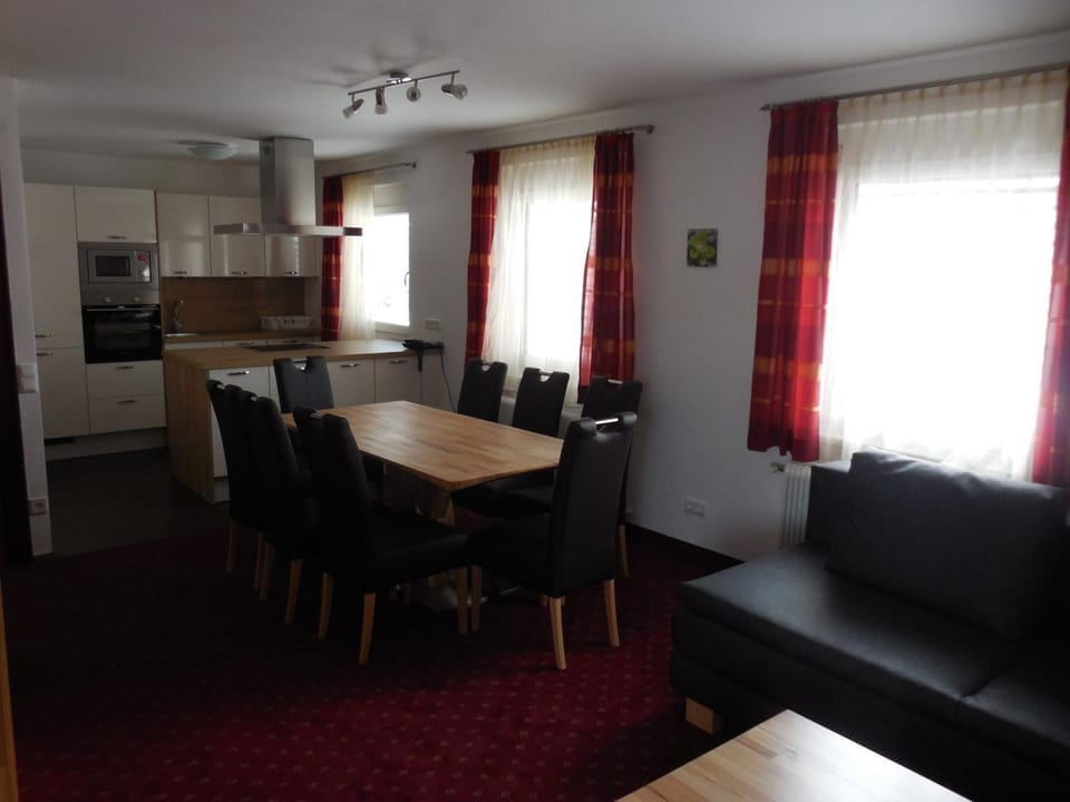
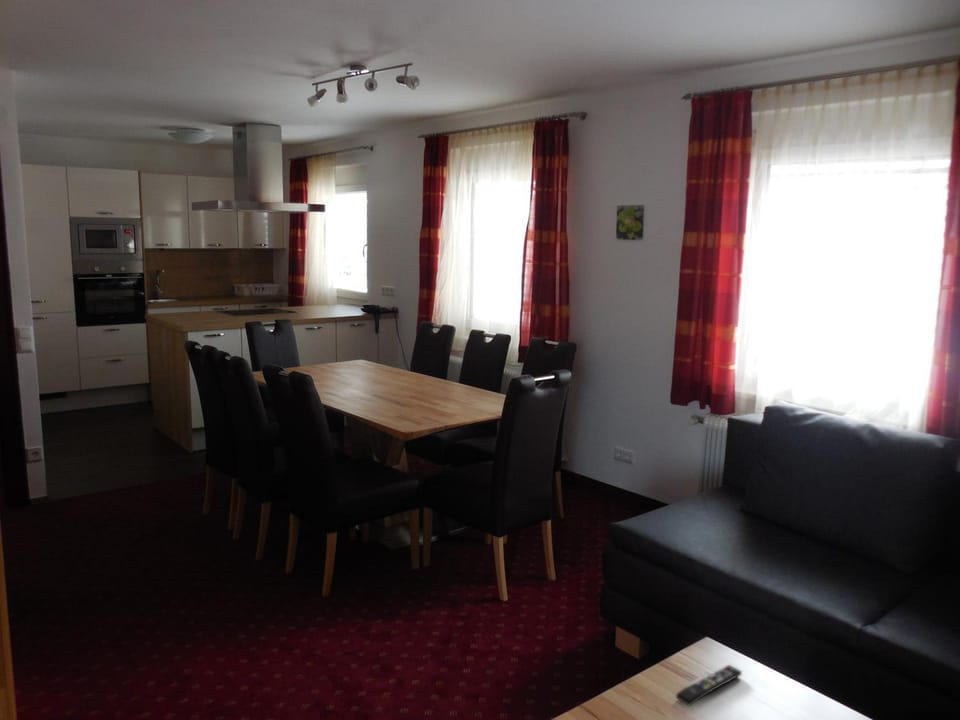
+ remote control (709, 684)
